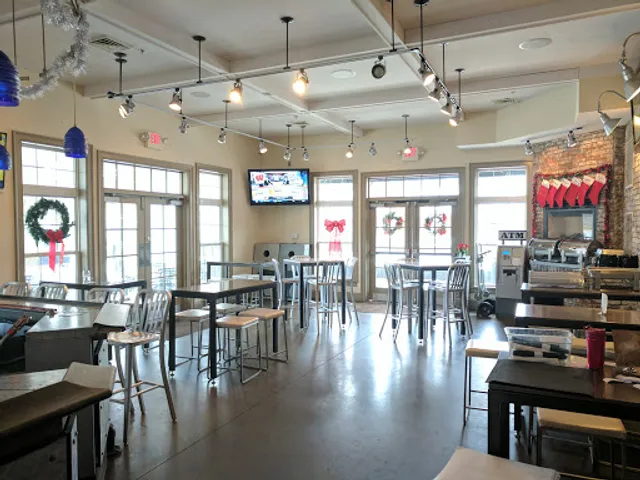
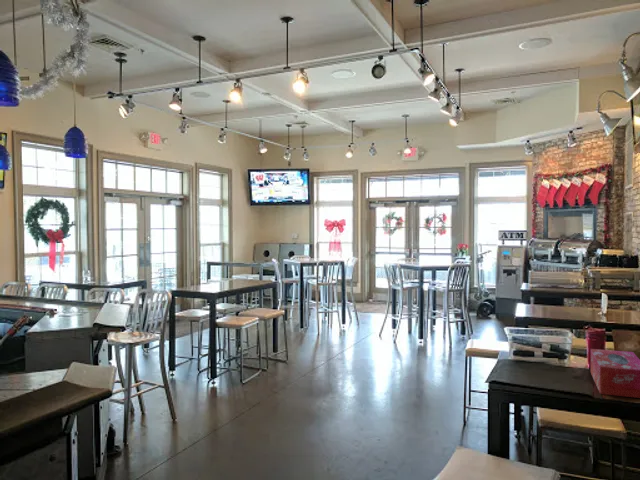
+ tissue box (617, 371)
